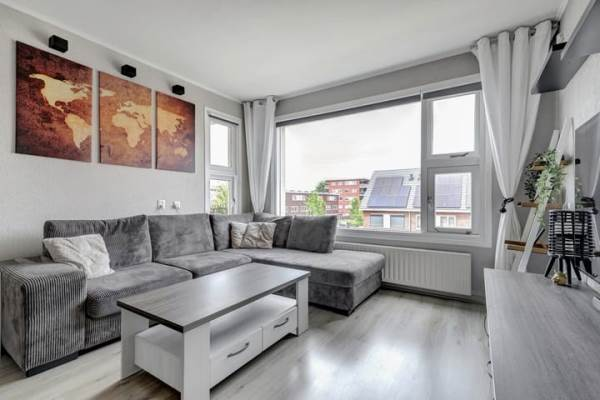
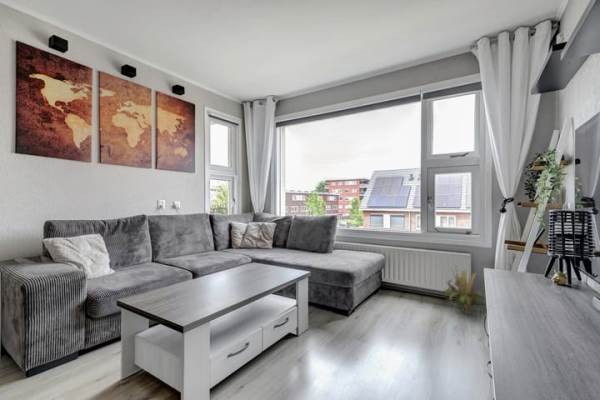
+ decorative plant (464, 285)
